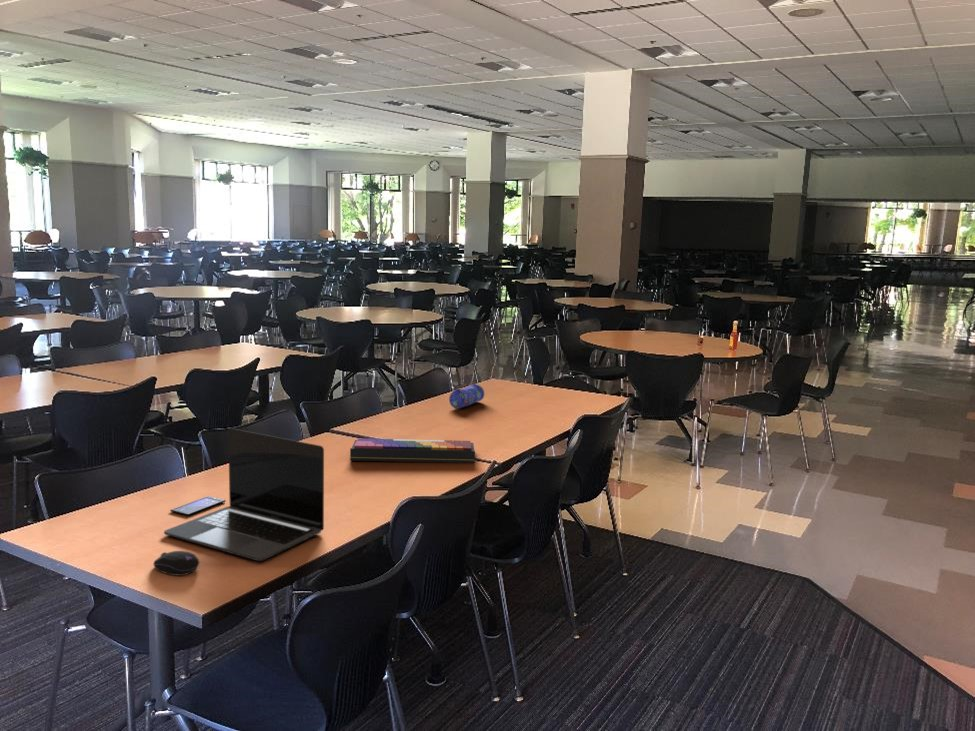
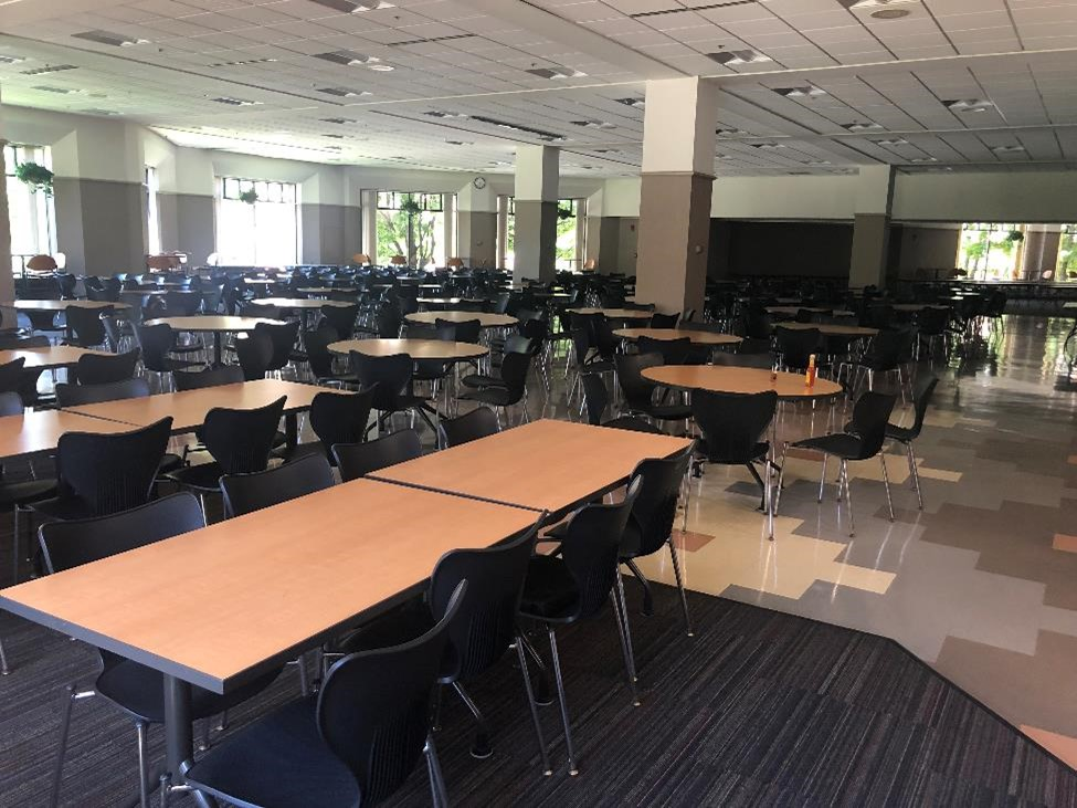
- computer mouse (176, 560)
- laptop (243, 490)
- pencil case (466, 395)
- computer keyboard (413, 448)
- smartphone (198, 505)
